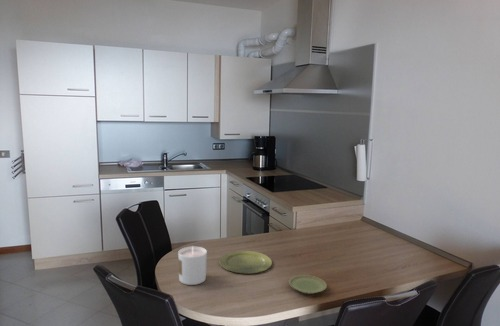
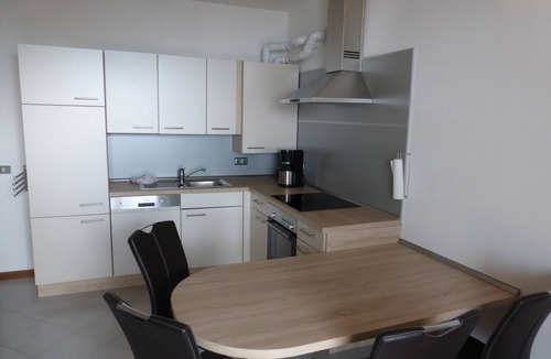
- candle (192, 262)
- plate (245, 261)
- plate (307, 285)
